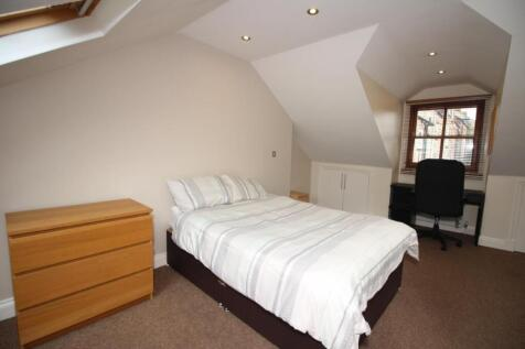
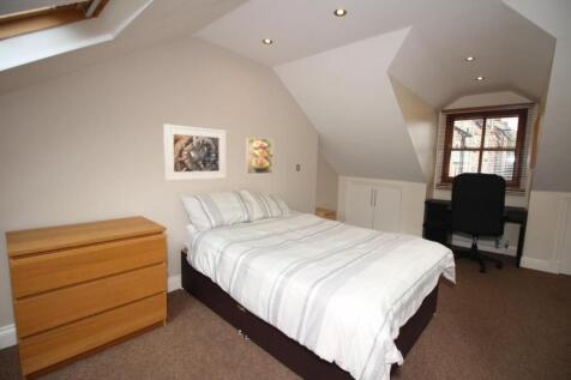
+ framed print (197, 153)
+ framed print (259, 156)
